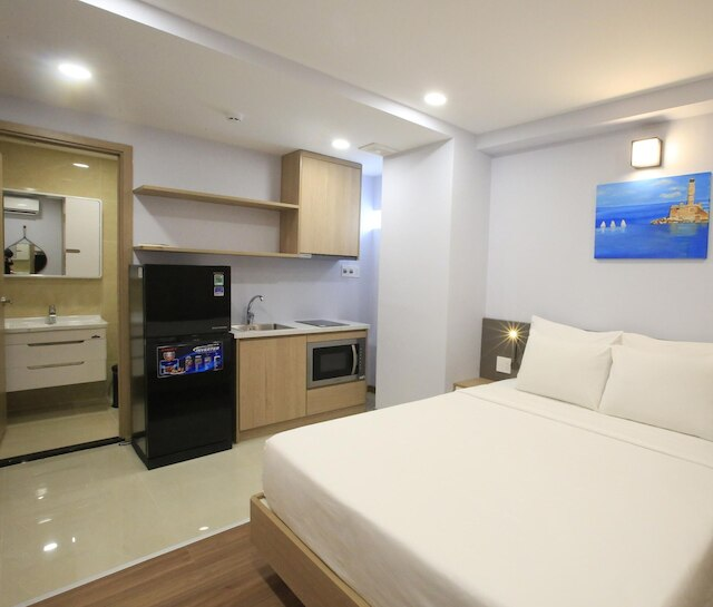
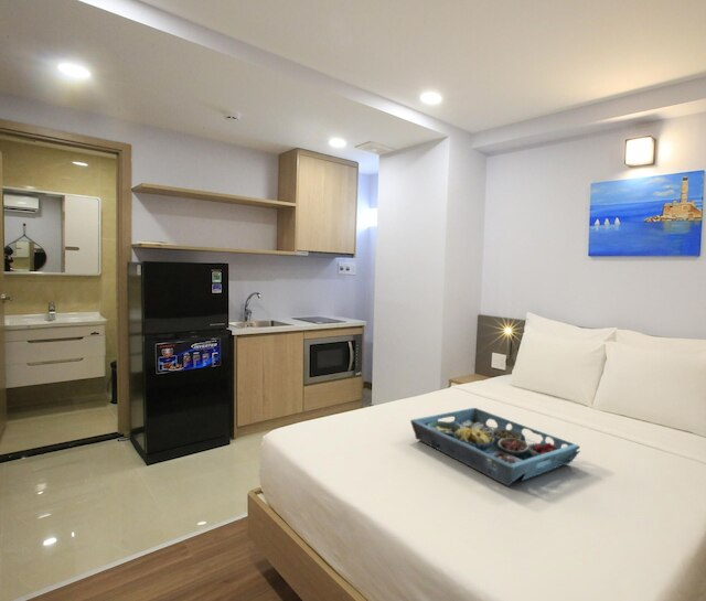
+ serving tray (488, 440)
